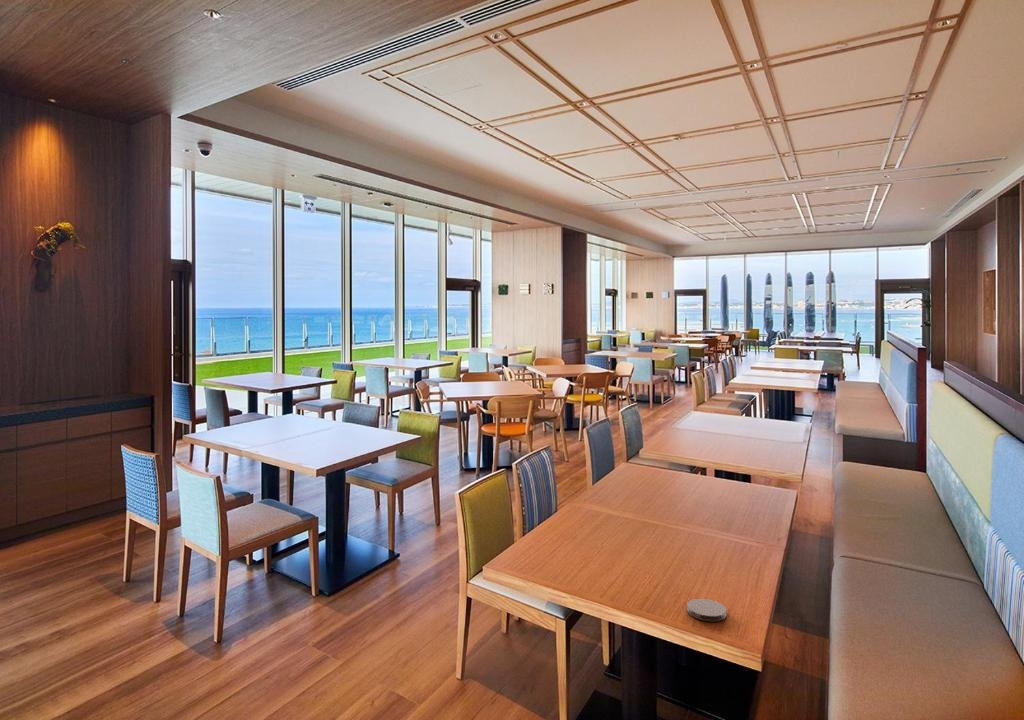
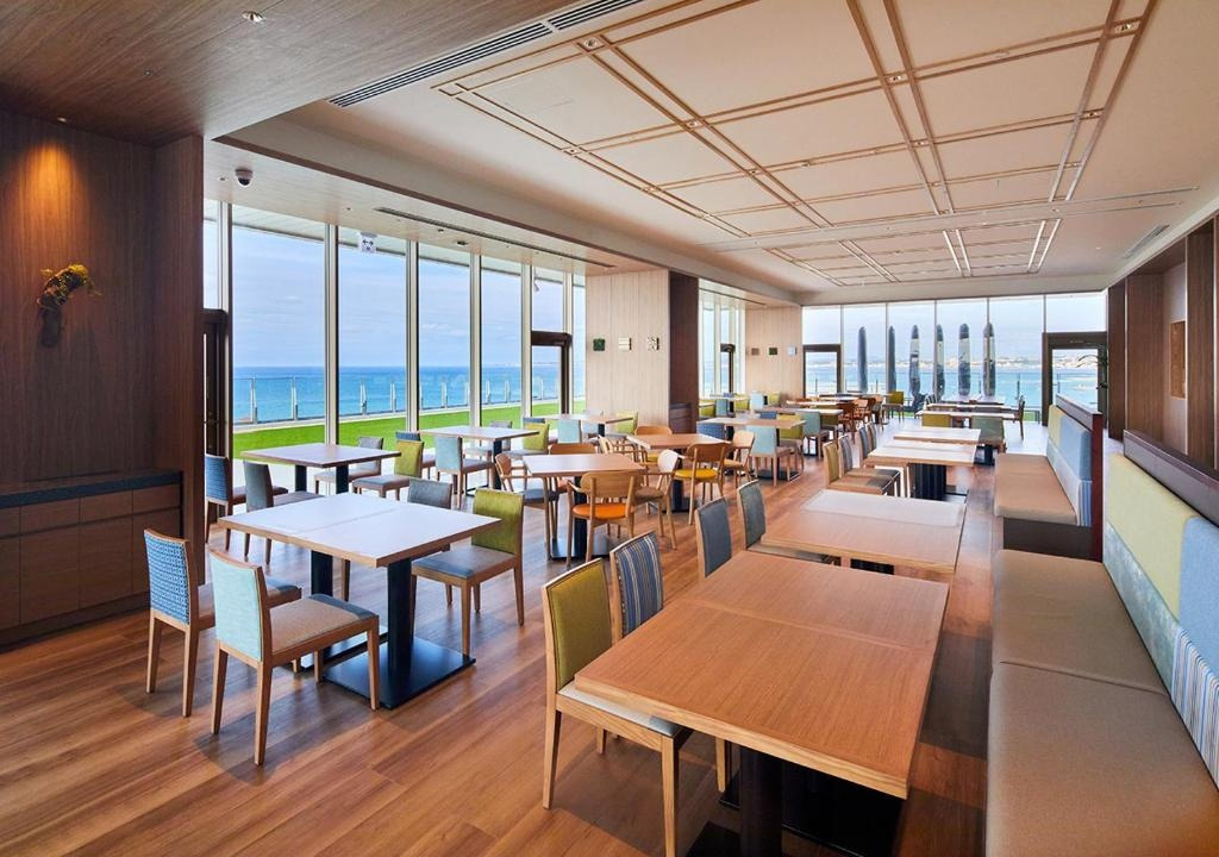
- coaster (706, 609)
